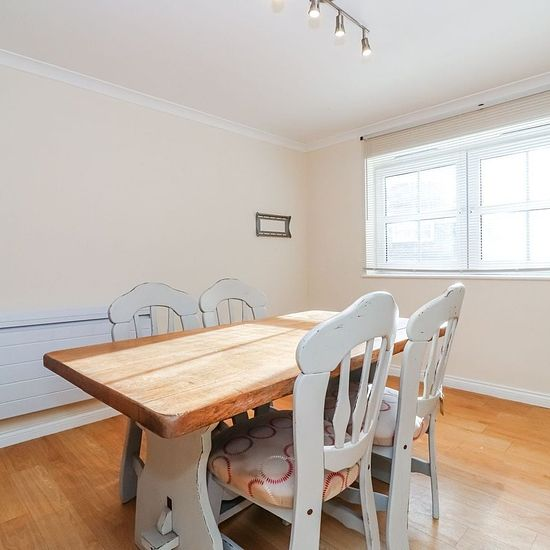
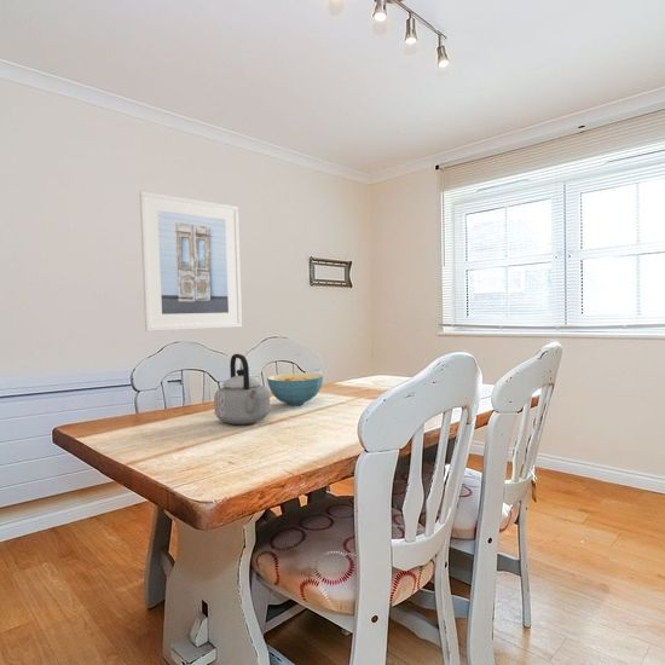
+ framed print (195, 264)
+ cereal bowl (295, 389)
+ teapot (244, 388)
